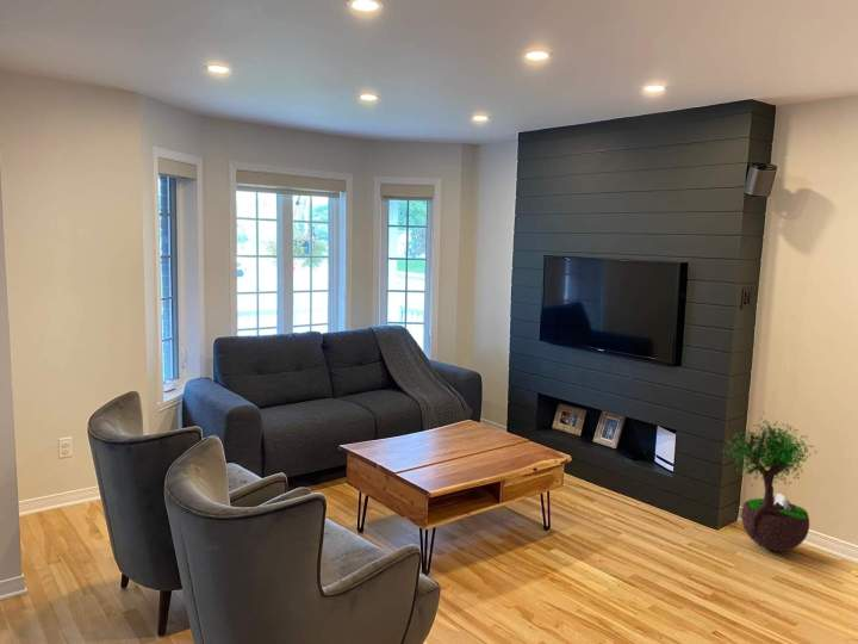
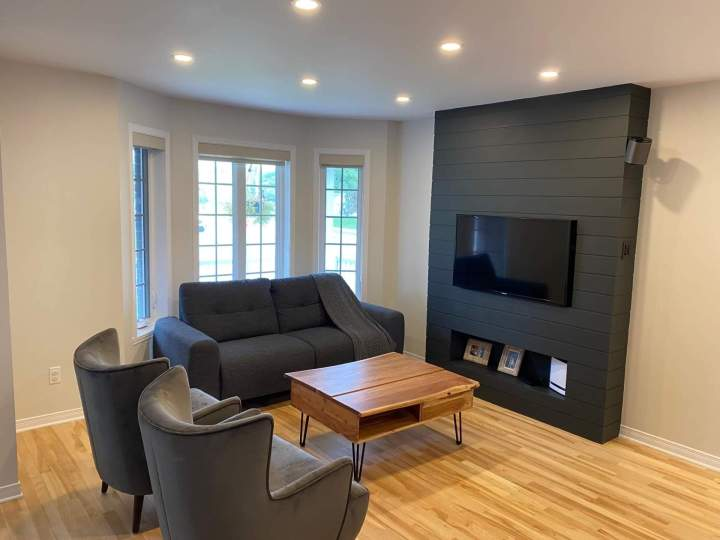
- potted tree (770, 482)
